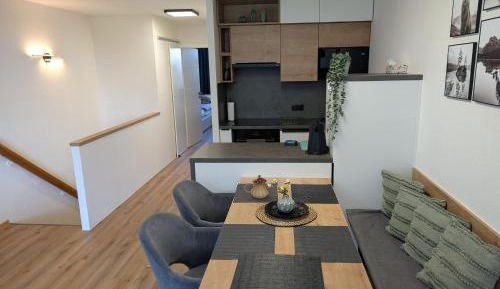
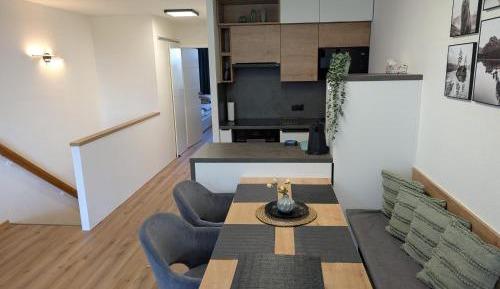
- teapot (258, 185)
